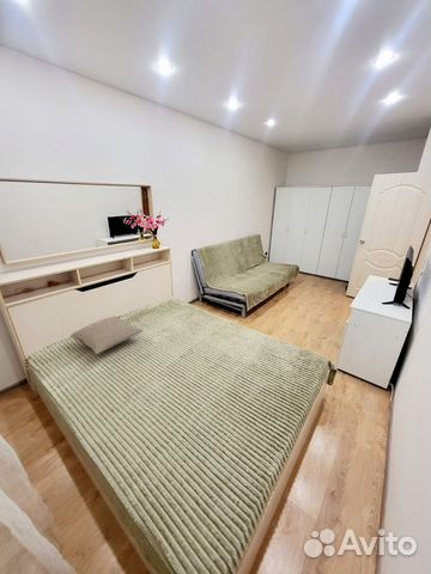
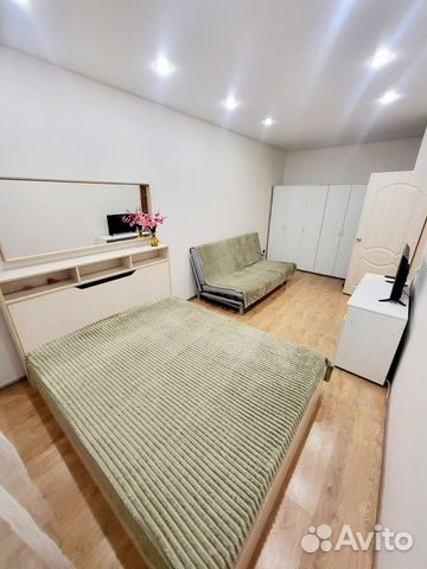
- pillow (108, 332)
